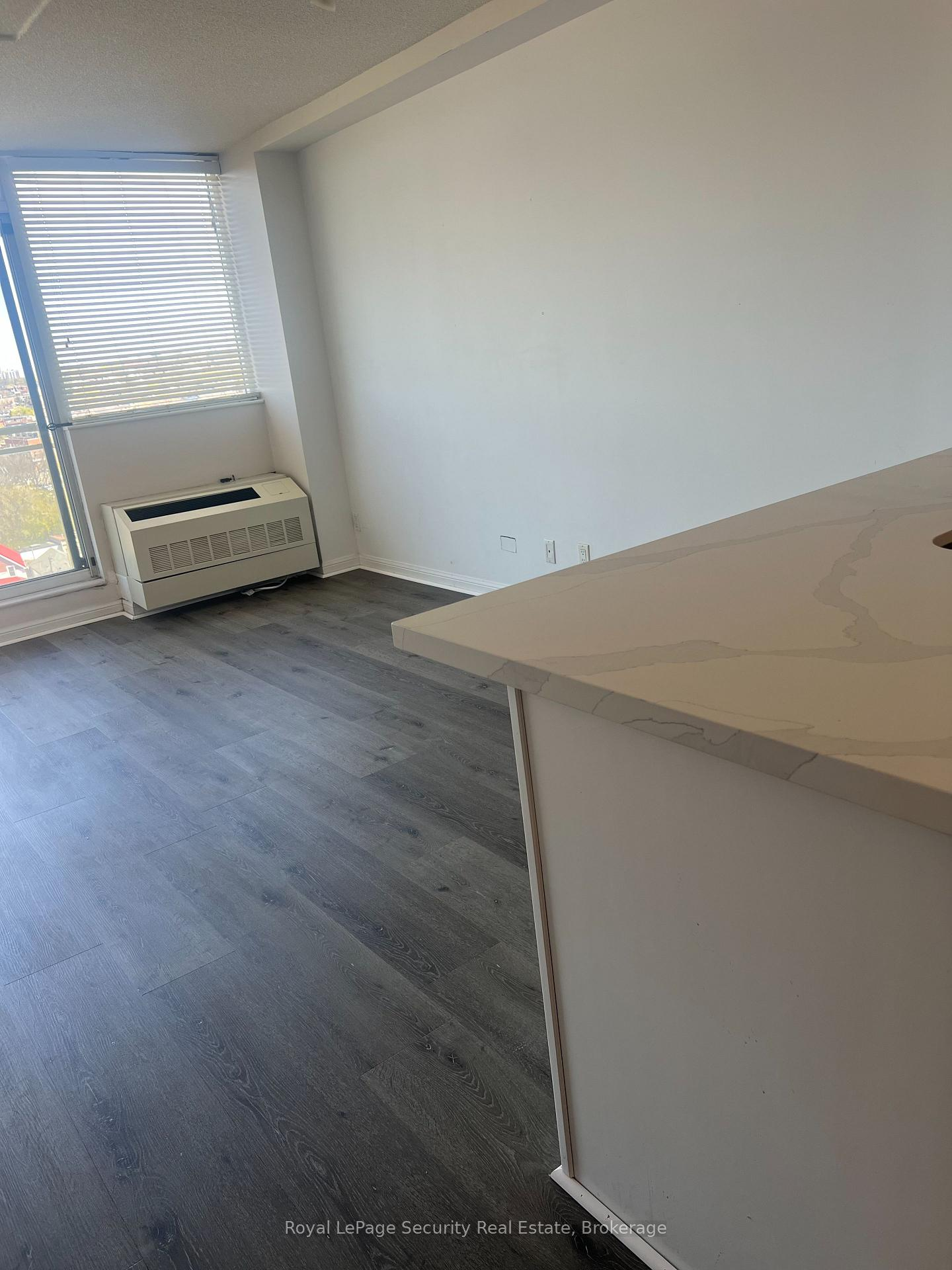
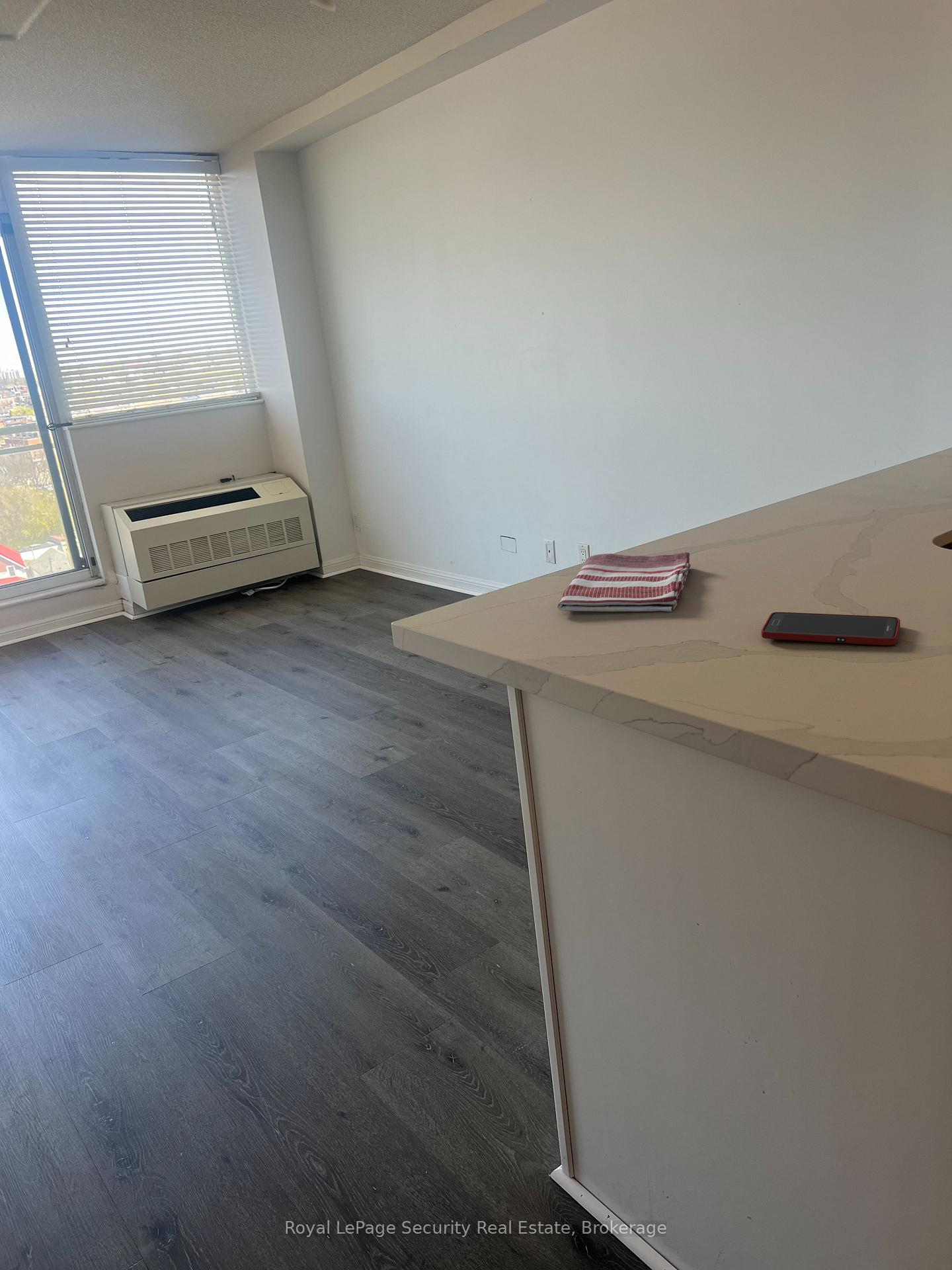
+ cell phone (830, 628)
+ dish towel (627, 580)
